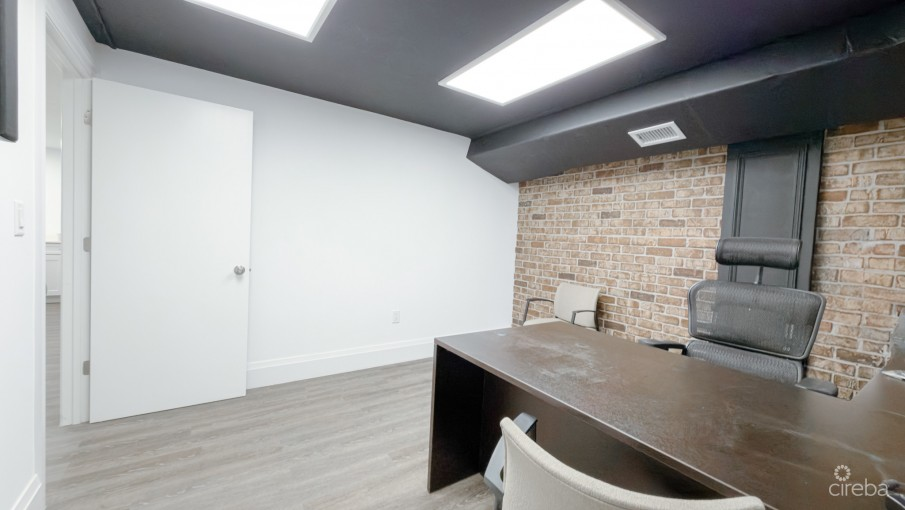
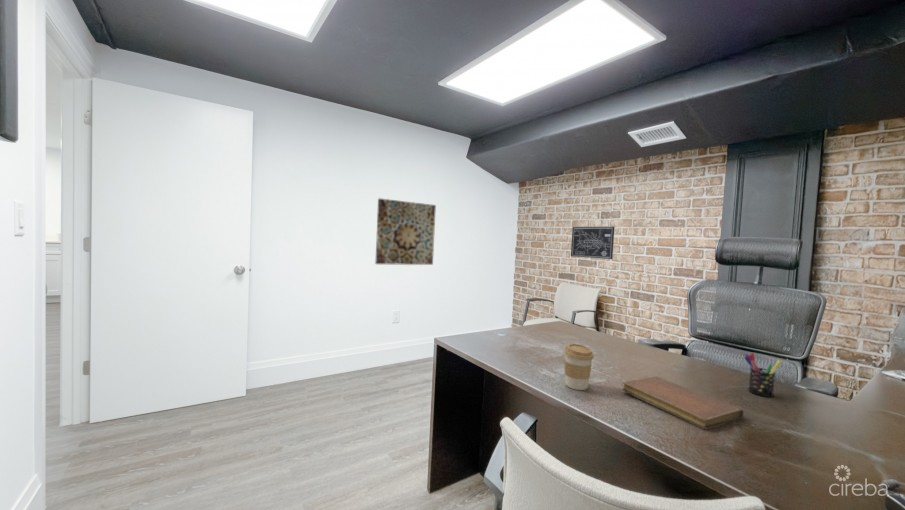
+ pen holder (762, 374)
+ wall art (406, 233)
+ notebook (678, 398)
+ coffee cup (577, 366)
+ wall art (591, 242)
